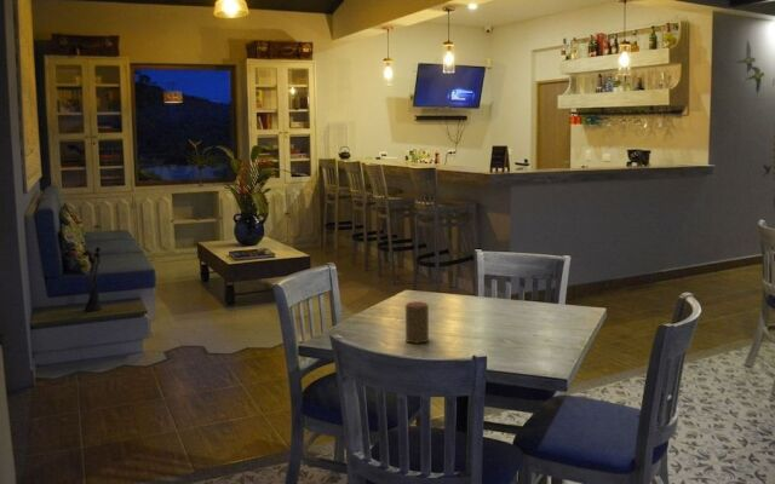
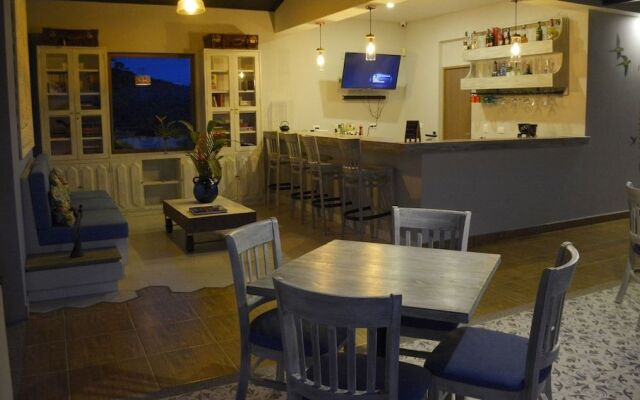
- cup (417, 322)
